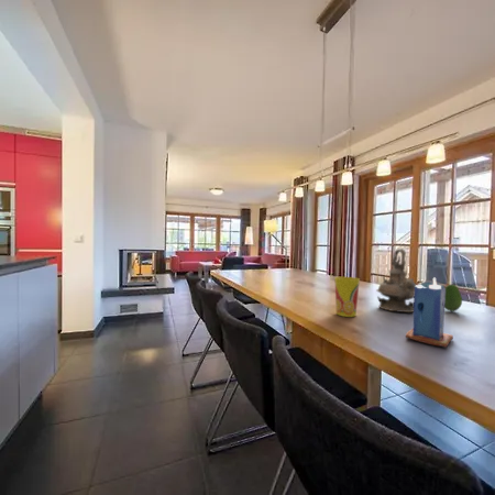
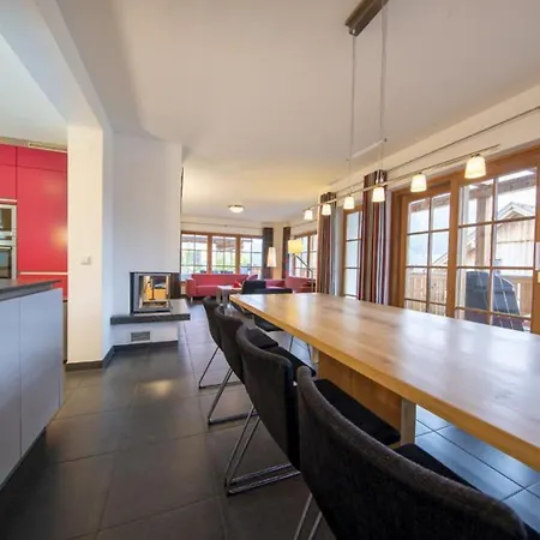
- candle (430, 307)
- teapot (402, 280)
- fruit (450, 297)
- cup (345, 296)
